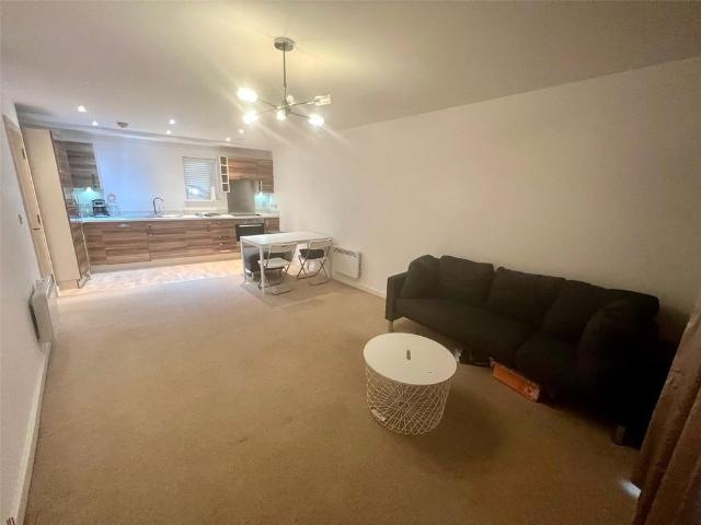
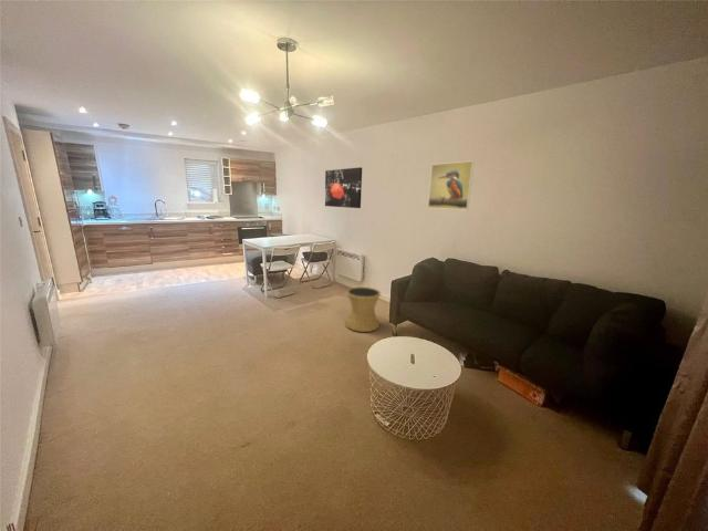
+ wall art (342, 188)
+ side table (363, 308)
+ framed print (449, 186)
